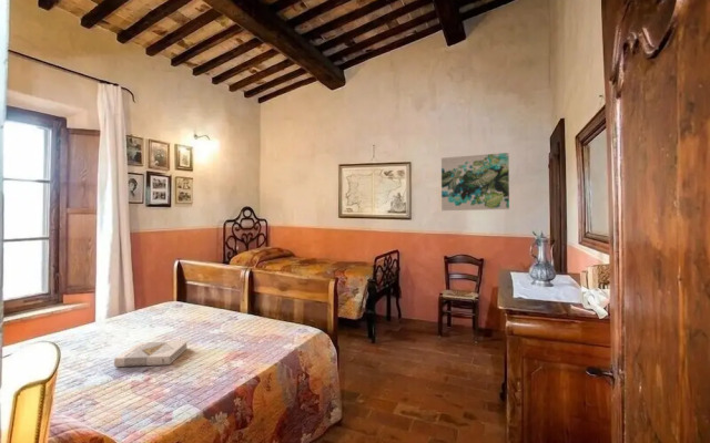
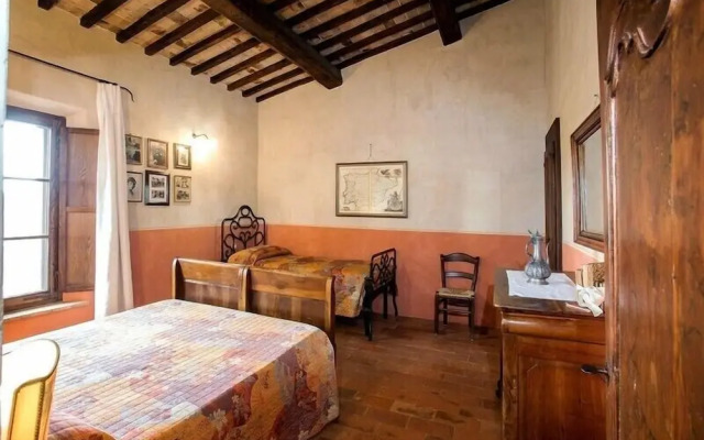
- wall art (474, 183)
- book (153, 352)
